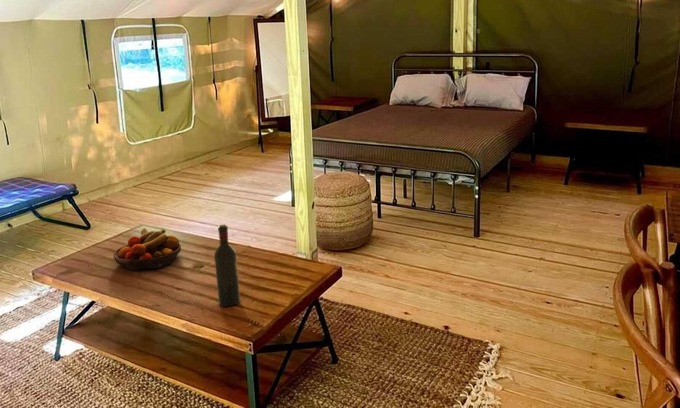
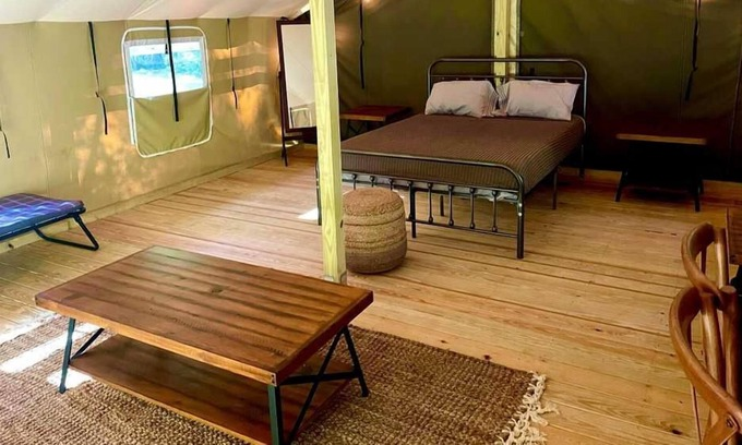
- fruit bowl (146, 246)
- wine bottle (226, 264)
